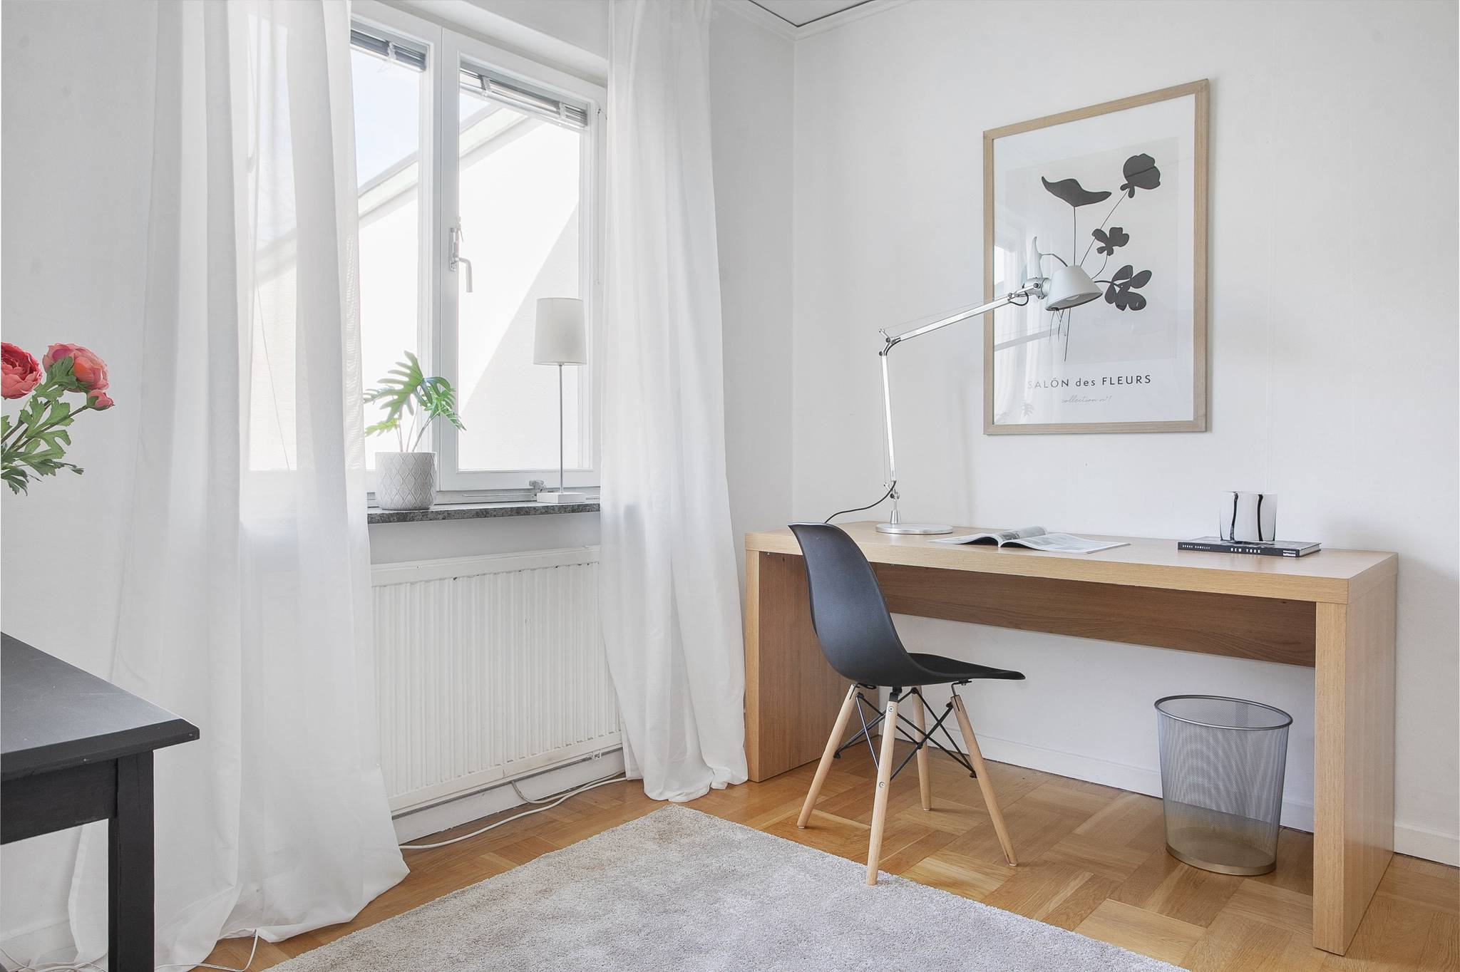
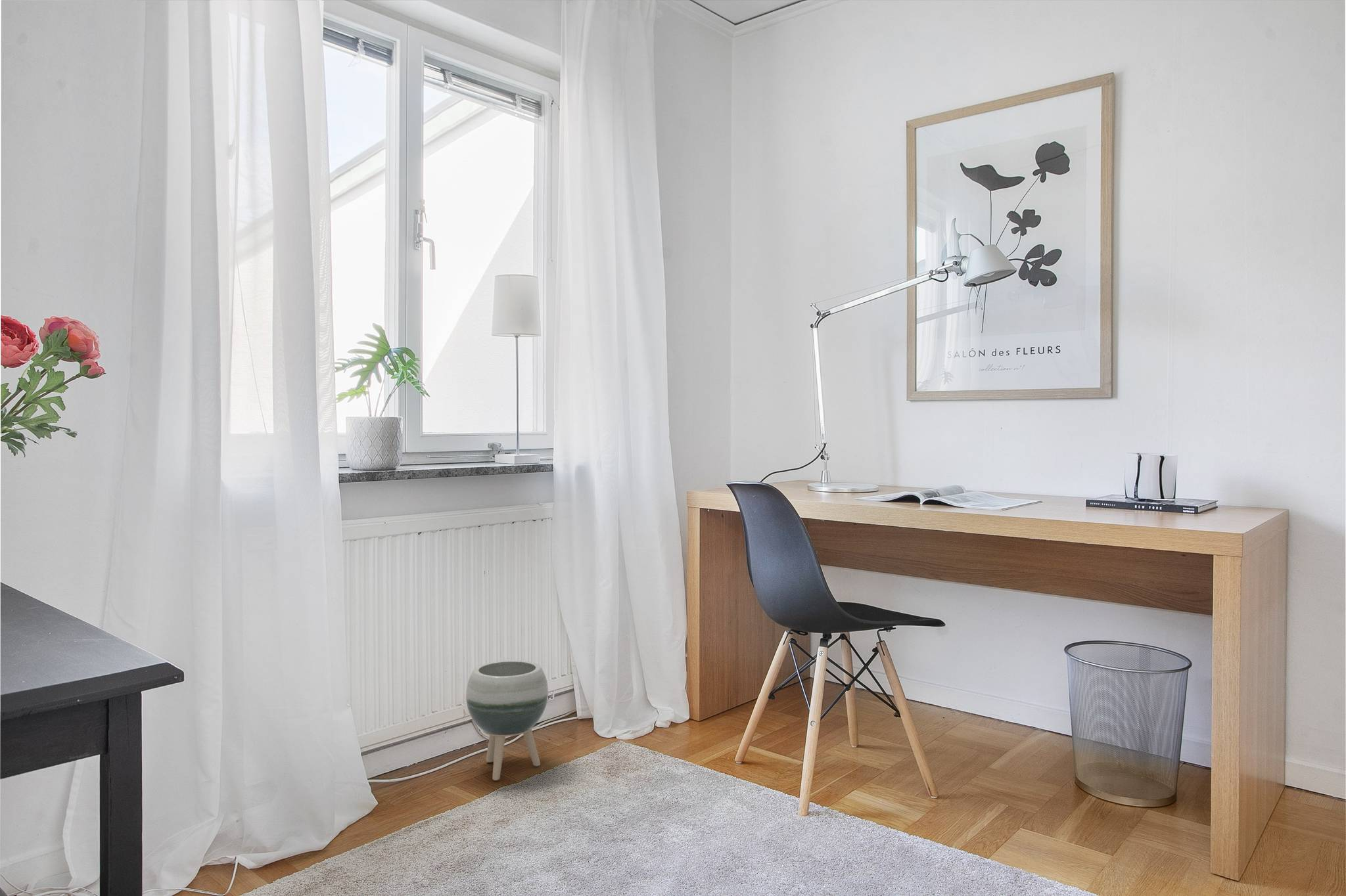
+ planter (507, 719)
